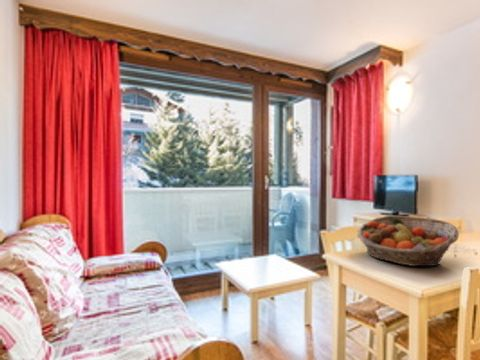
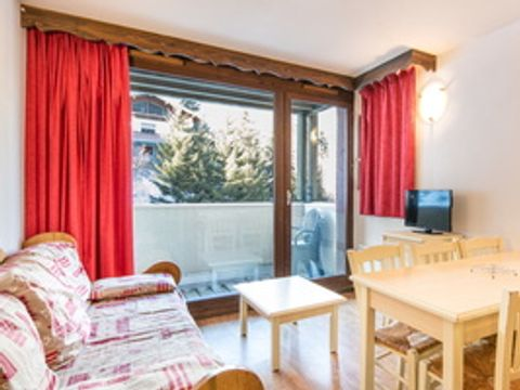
- fruit basket (403, 238)
